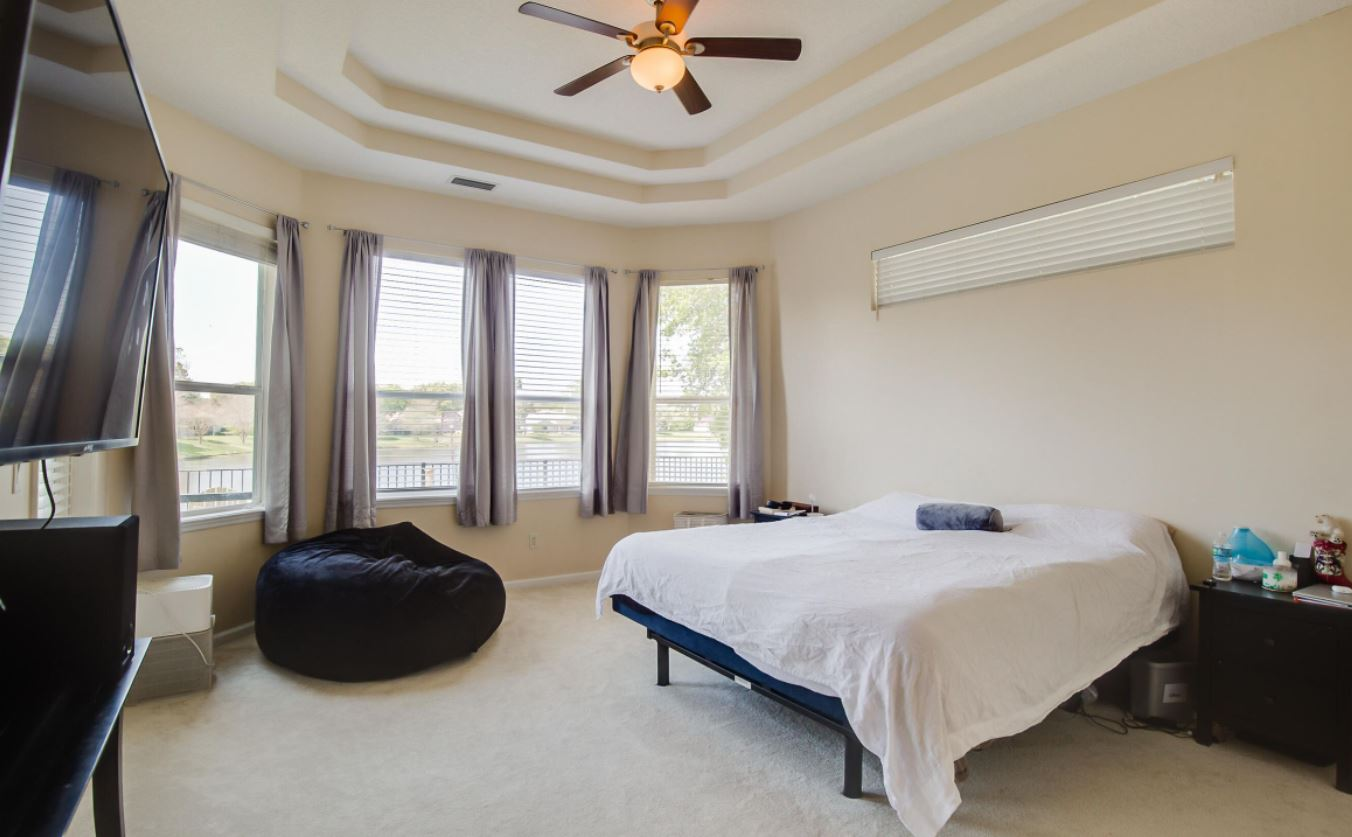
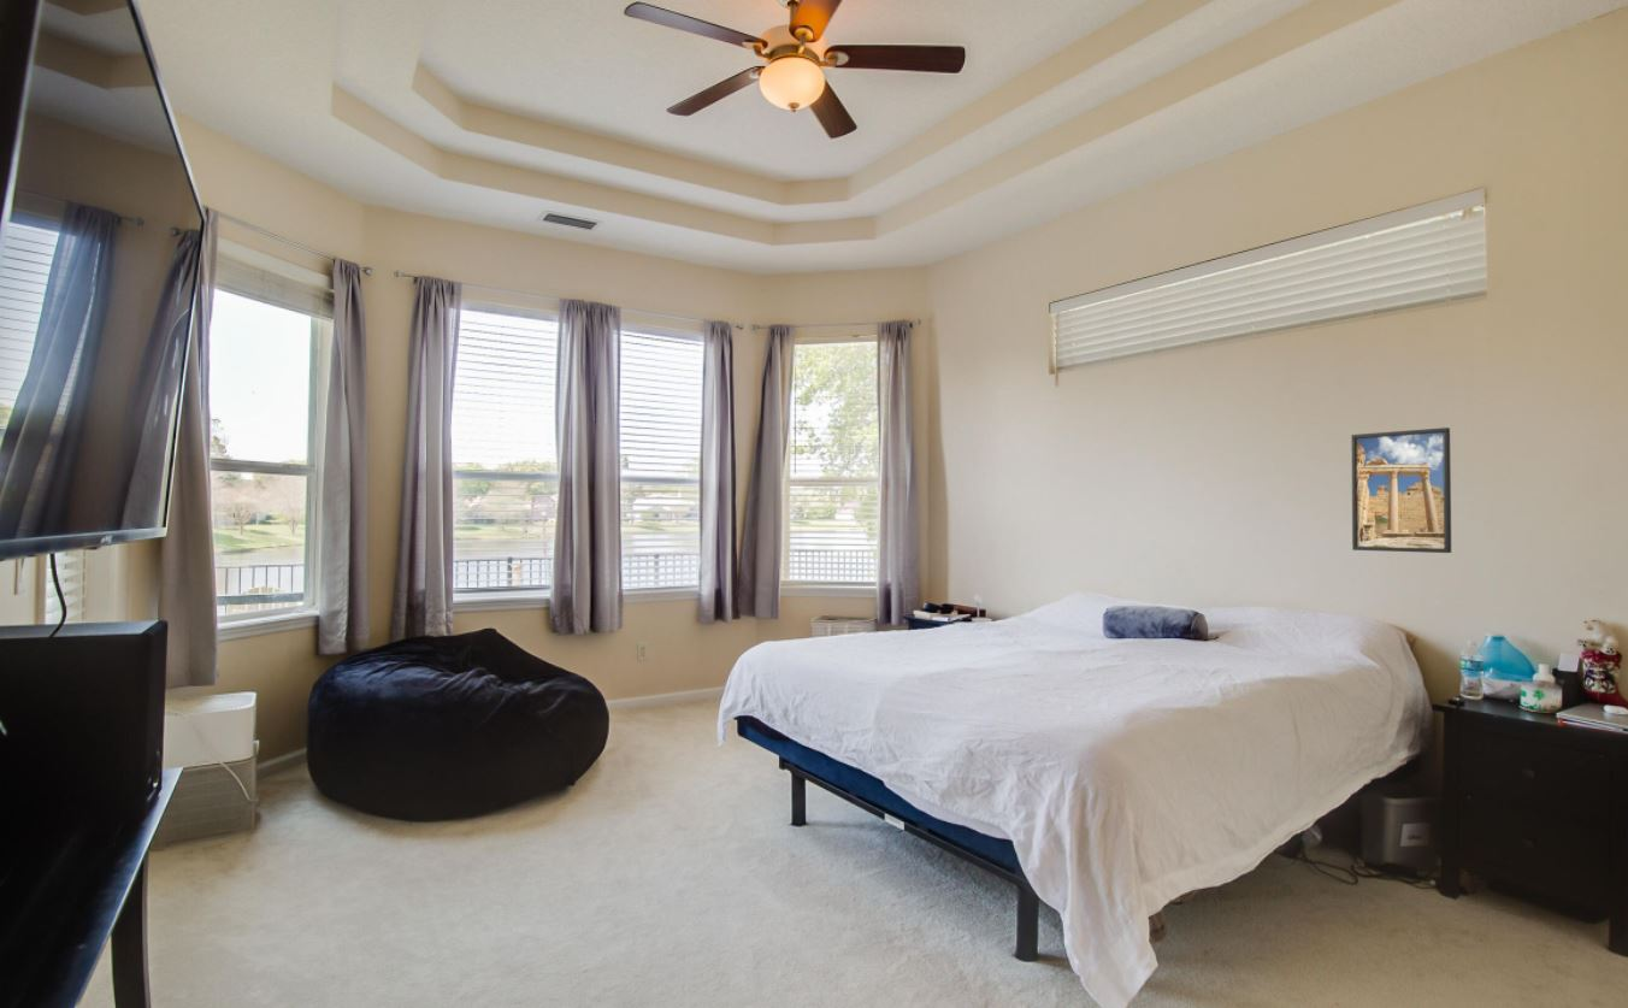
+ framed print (1399, 491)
